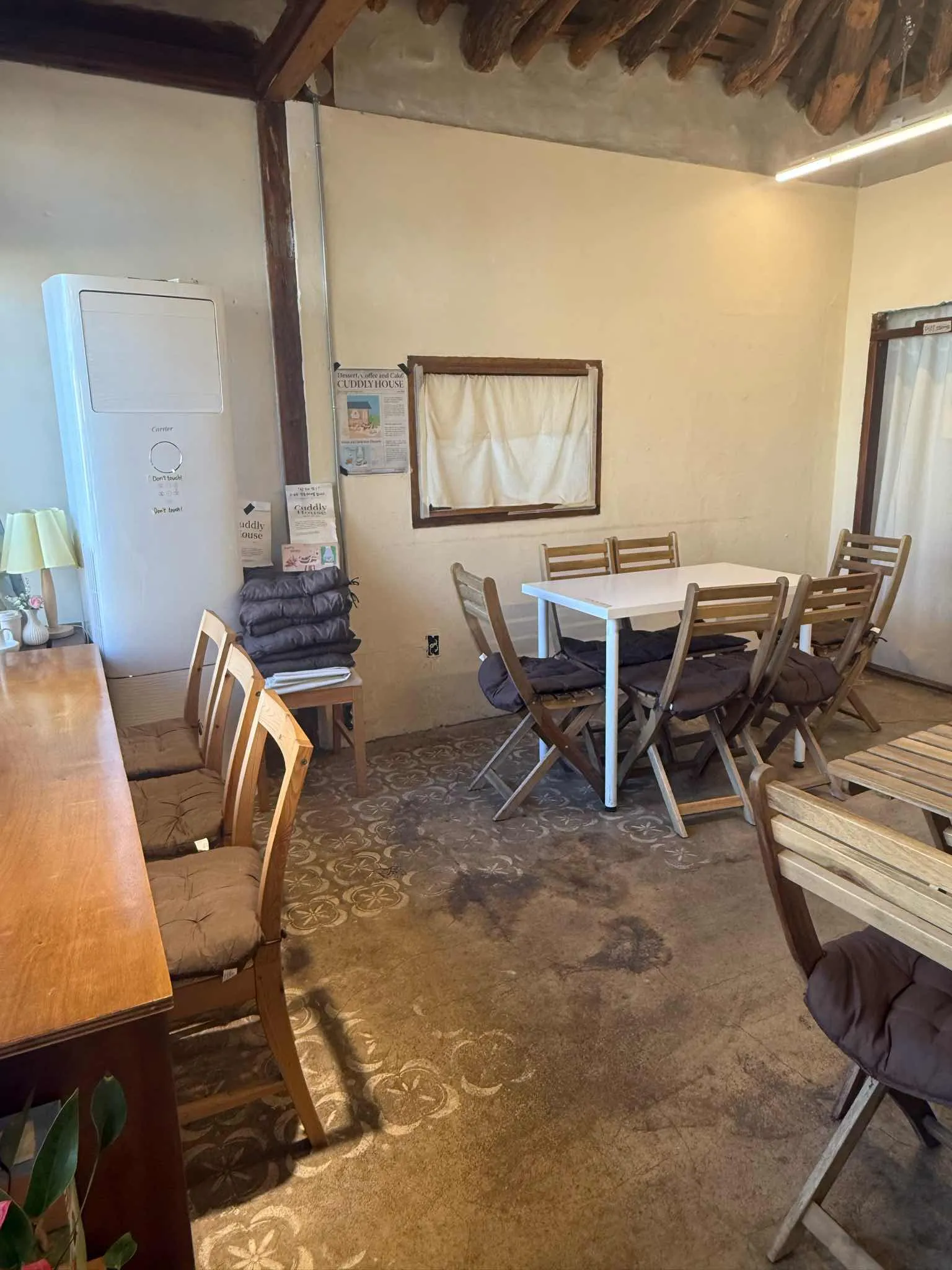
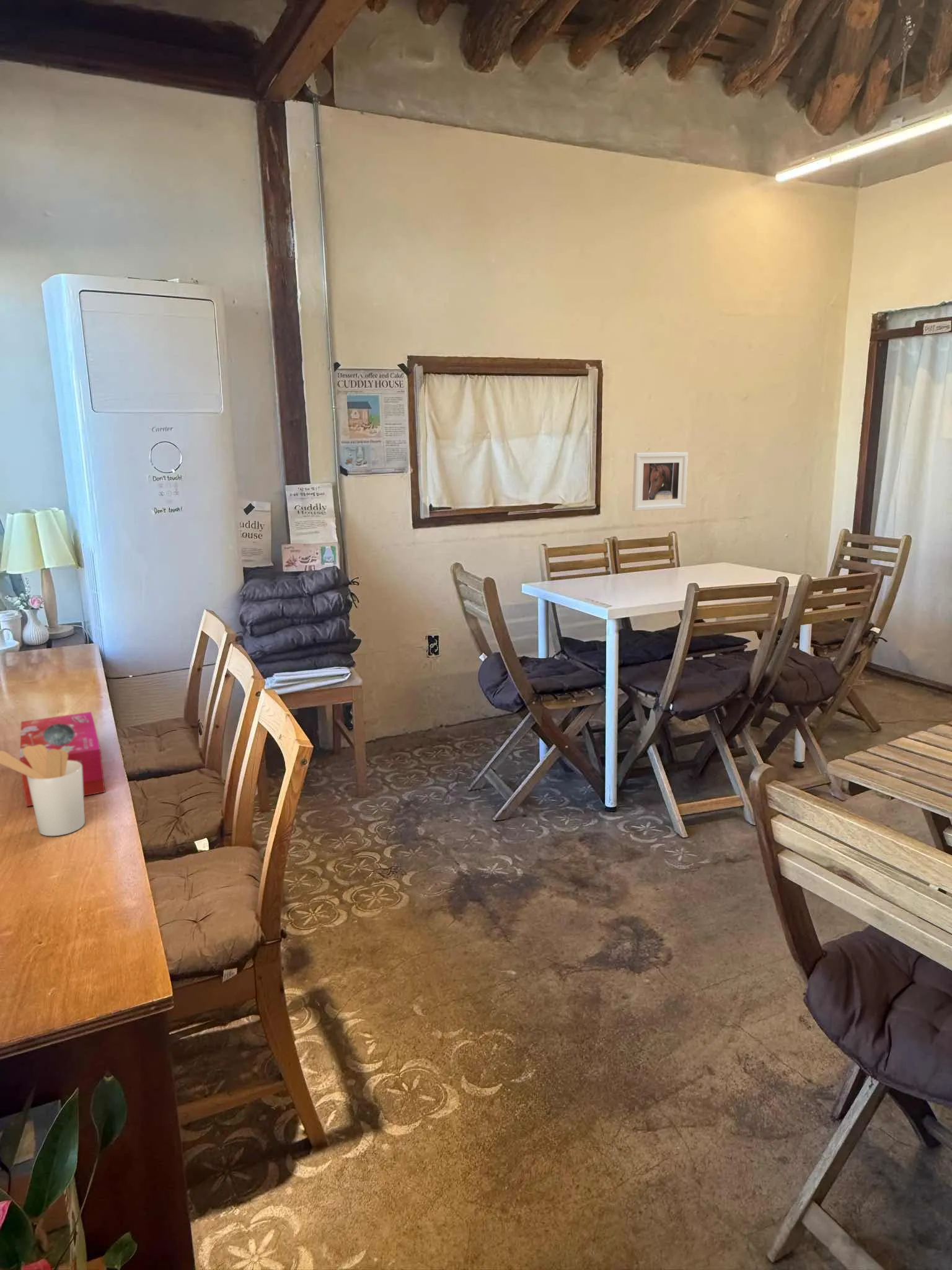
+ tissue box (63, 750)
+ utensil holder (42, 788)
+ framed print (660, 481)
